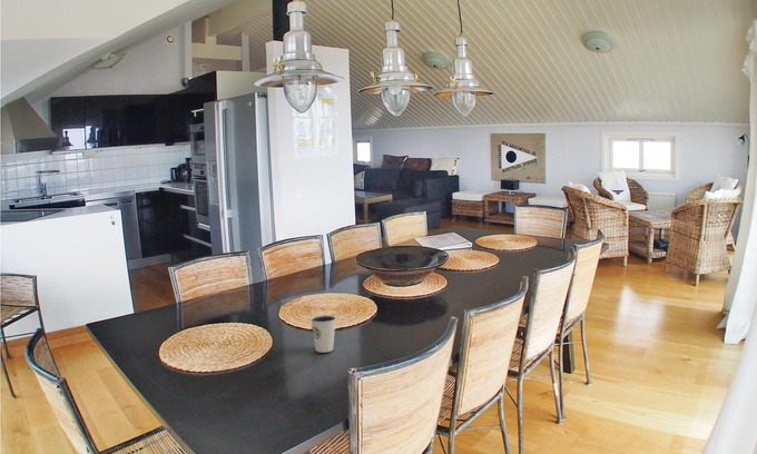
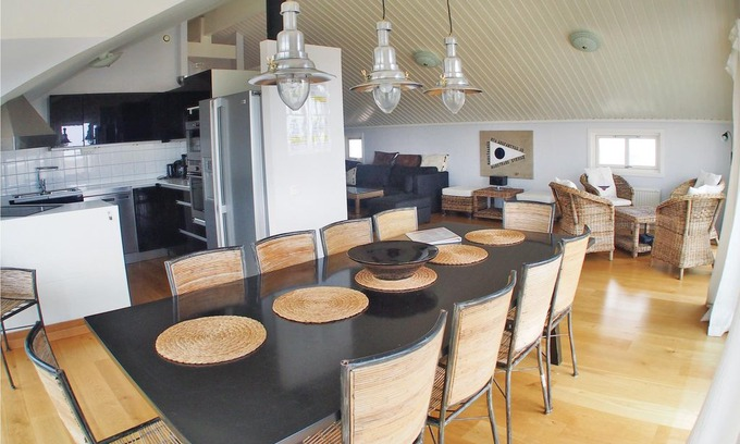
- dixie cup (323, 334)
